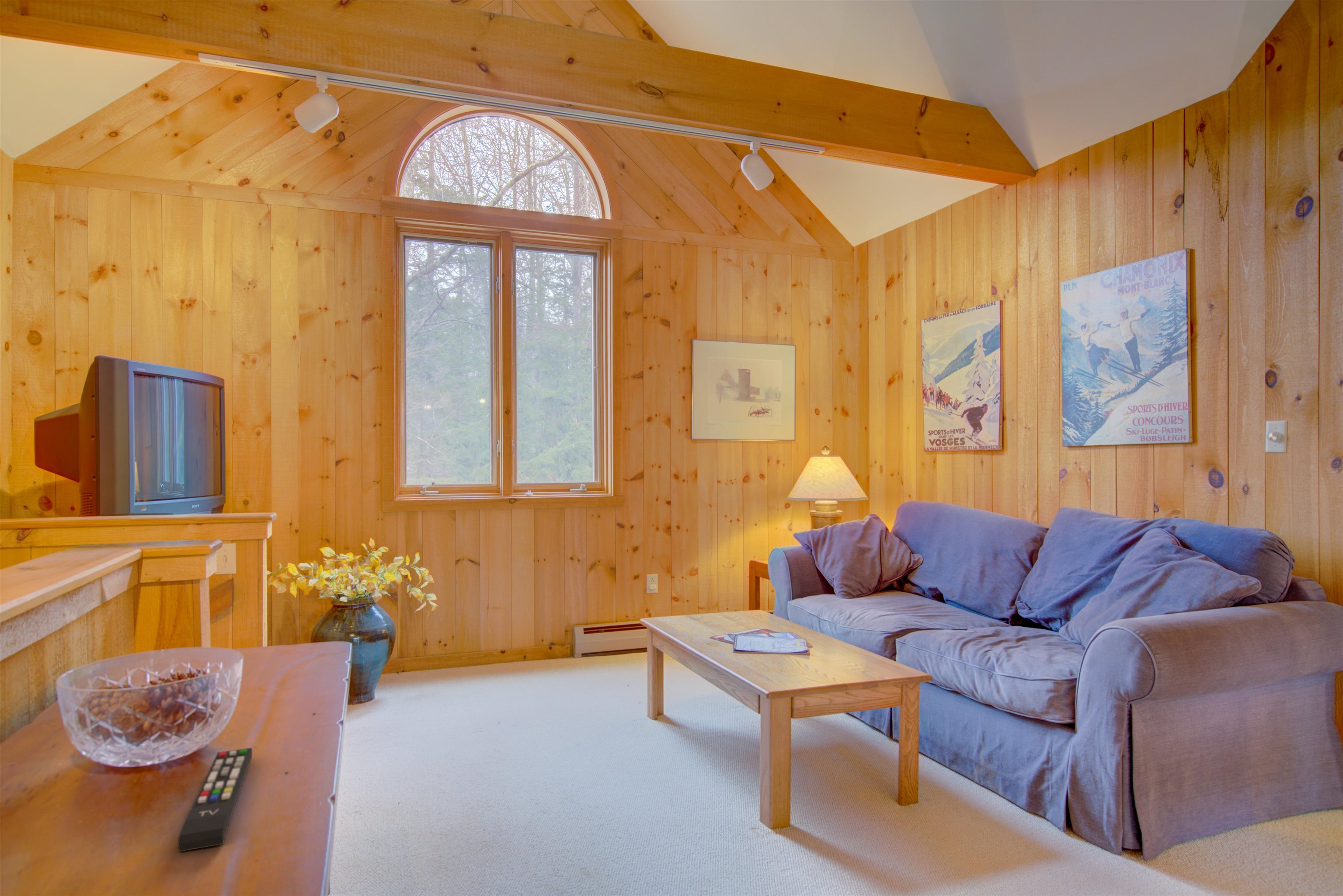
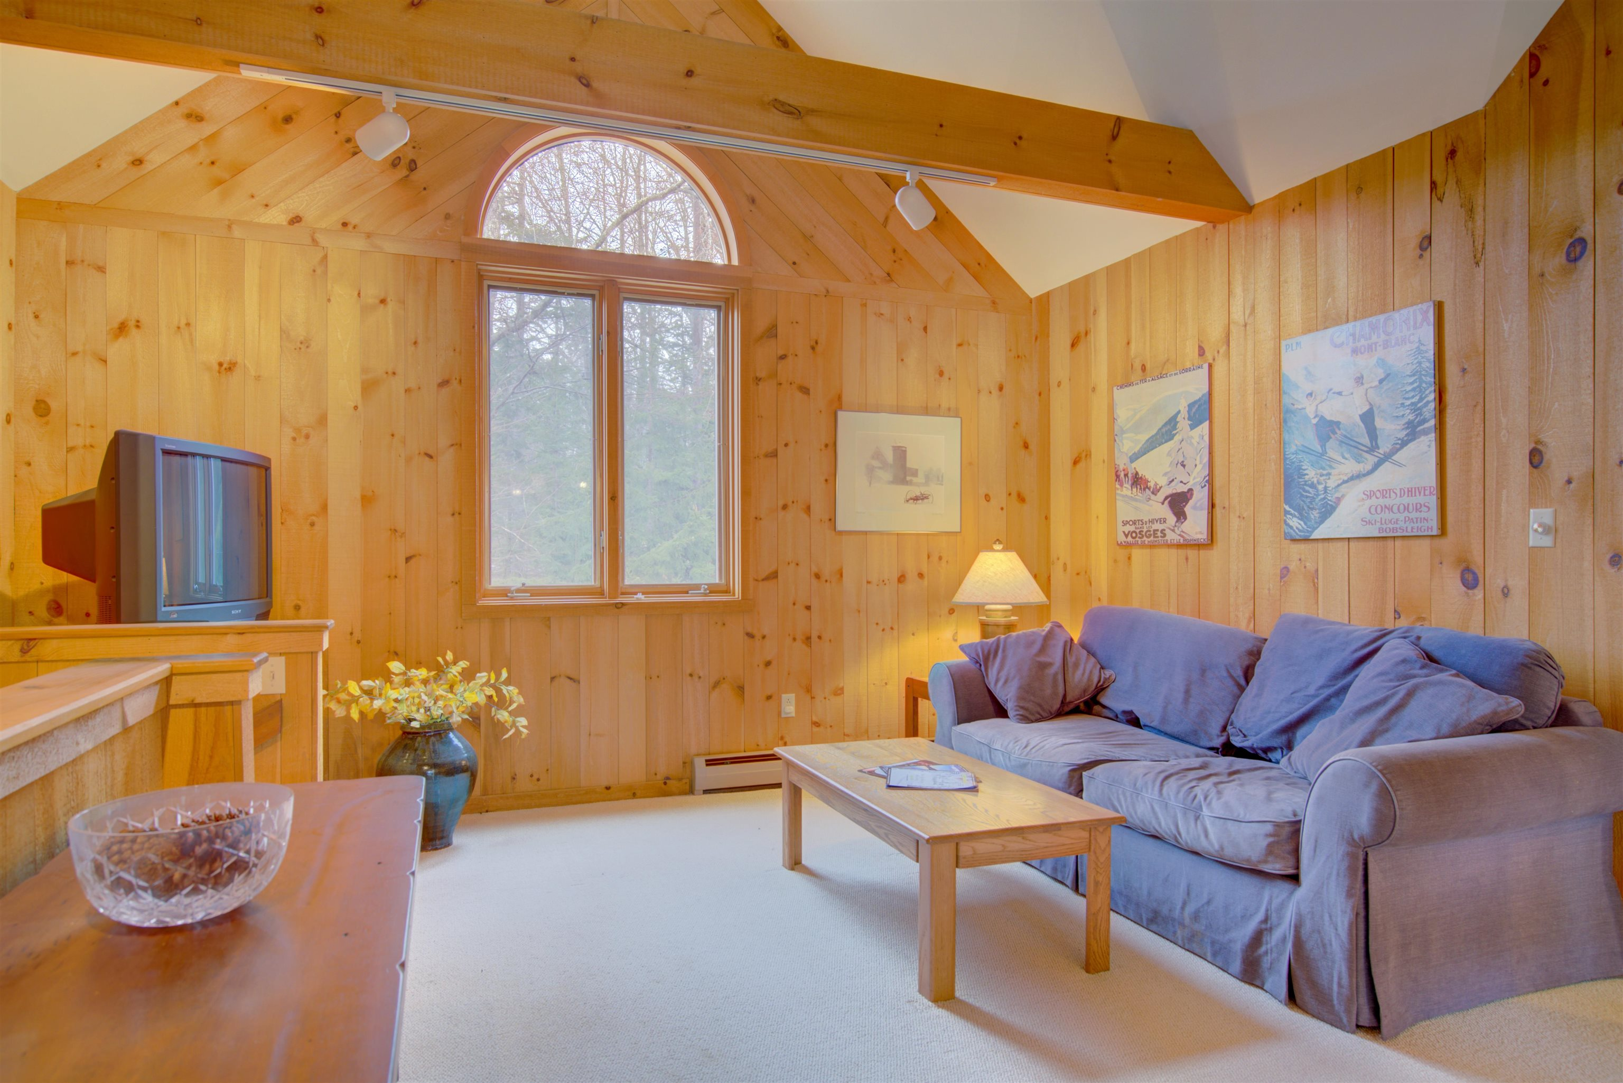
- remote control (220, 792)
